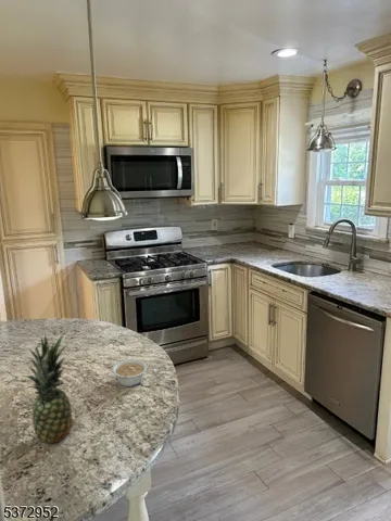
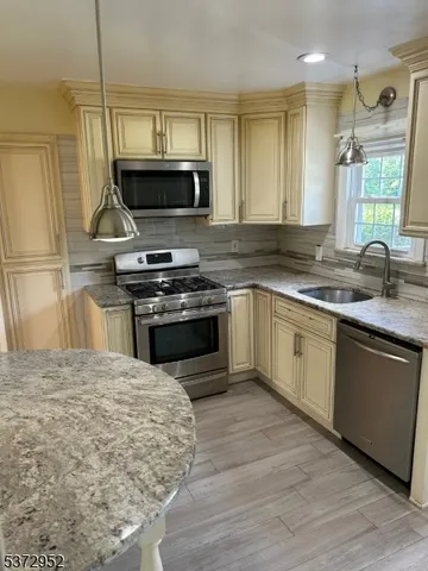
- fruit (50, 387)
- legume (130, 372)
